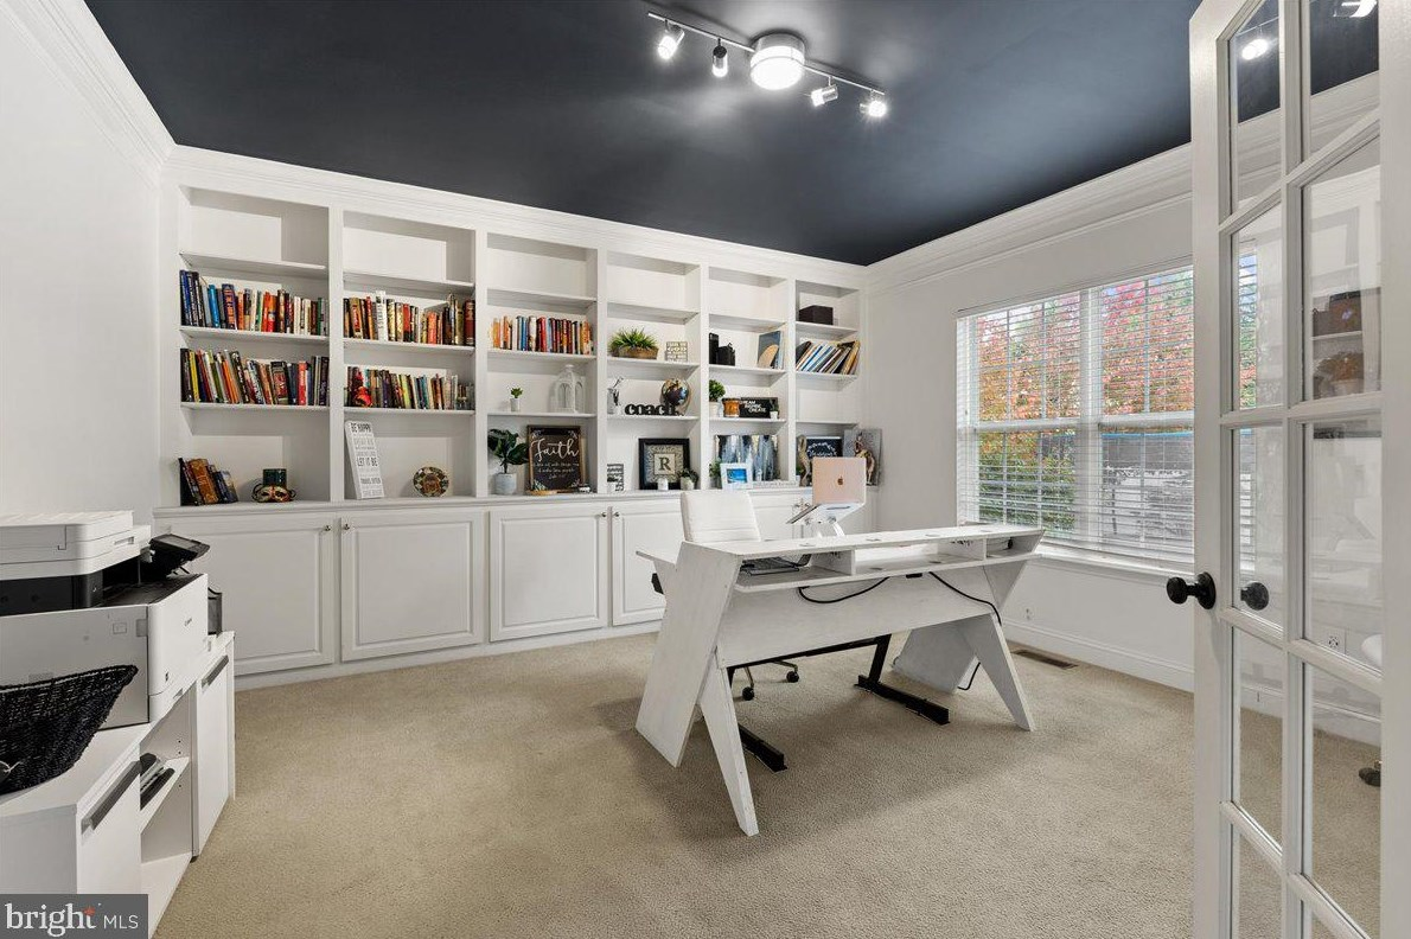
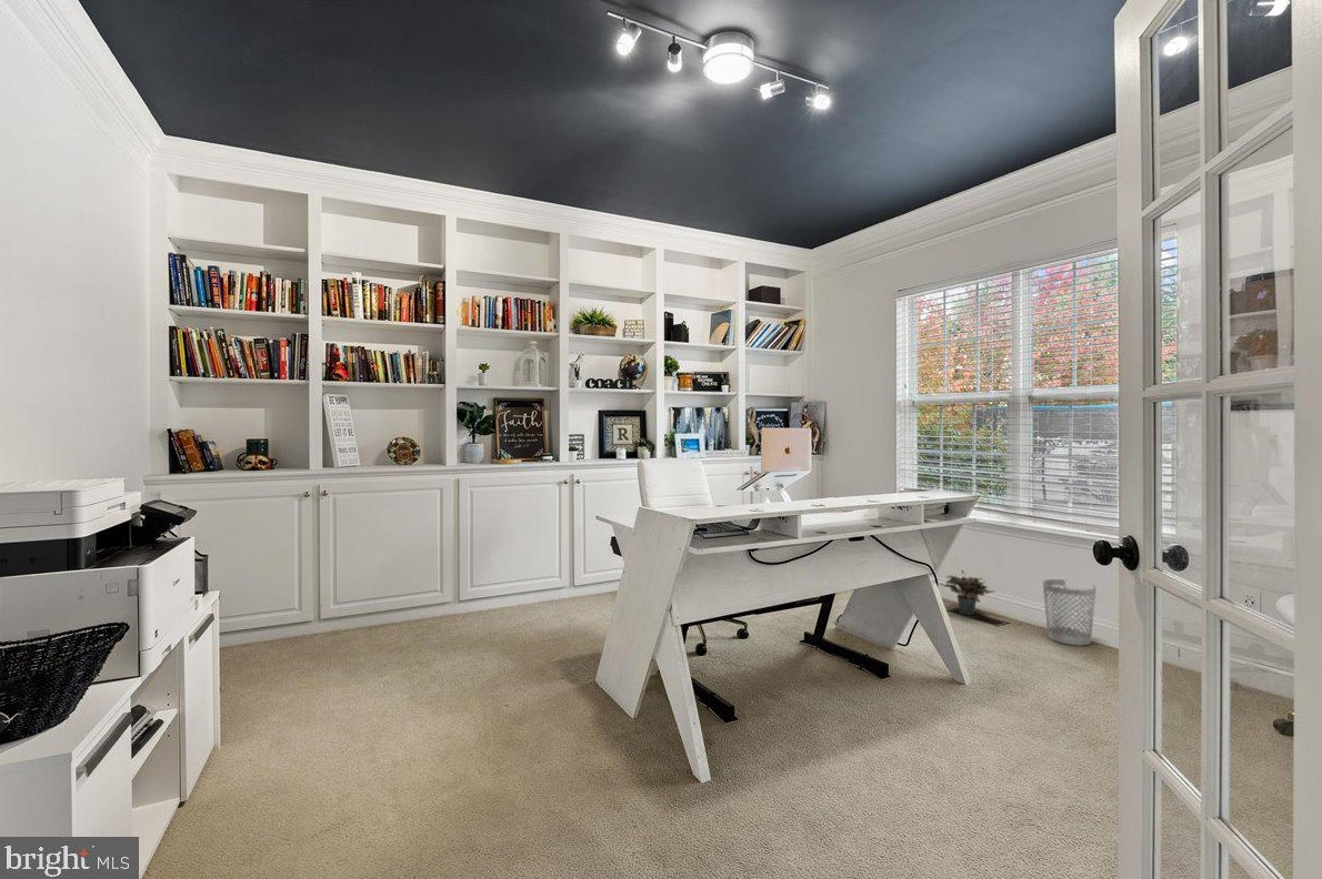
+ wastebasket (1068, 612)
+ potted plant (967, 594)
